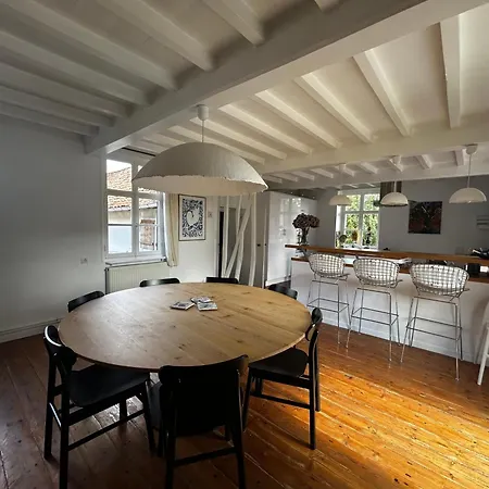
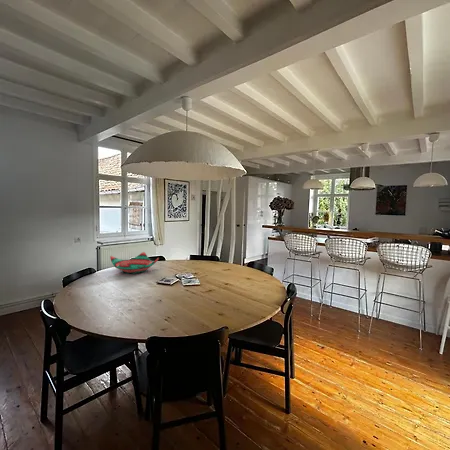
+ decorative bowl (134, 263)
